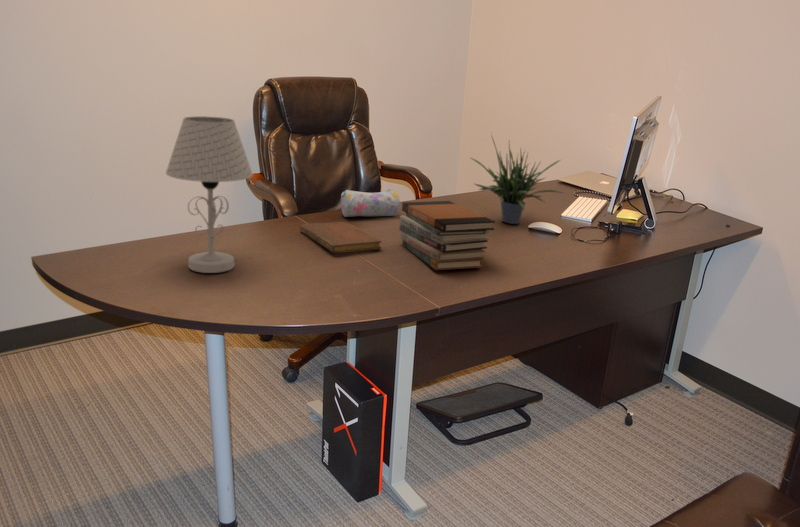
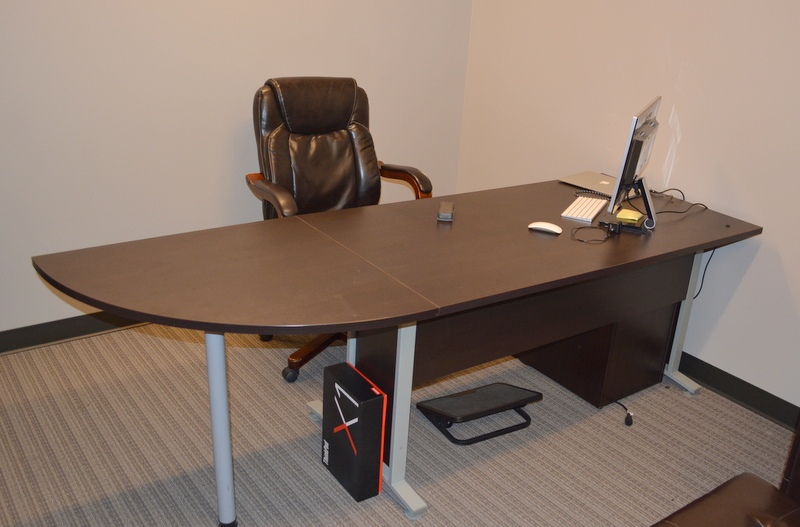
- table lamp (210, 194)
- notebook (339, 236)
- book stack (443, 233)
- potted plant (515, 178)
- pencil case (370, 203)
